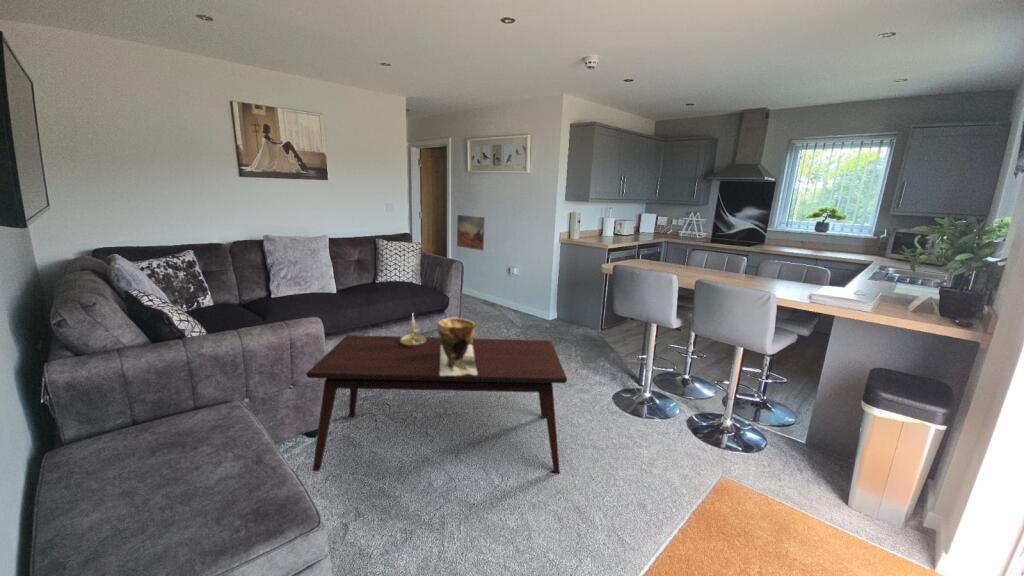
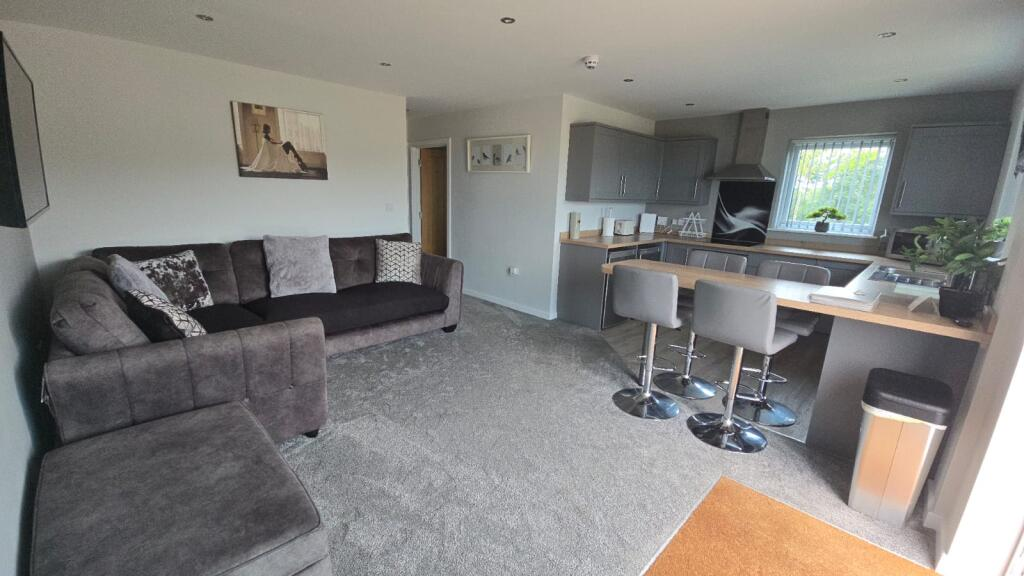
- candle holder (412, 328)
- clay pot (456, 337)
- coffee table (445, 390)
- wall art (470, 232)
